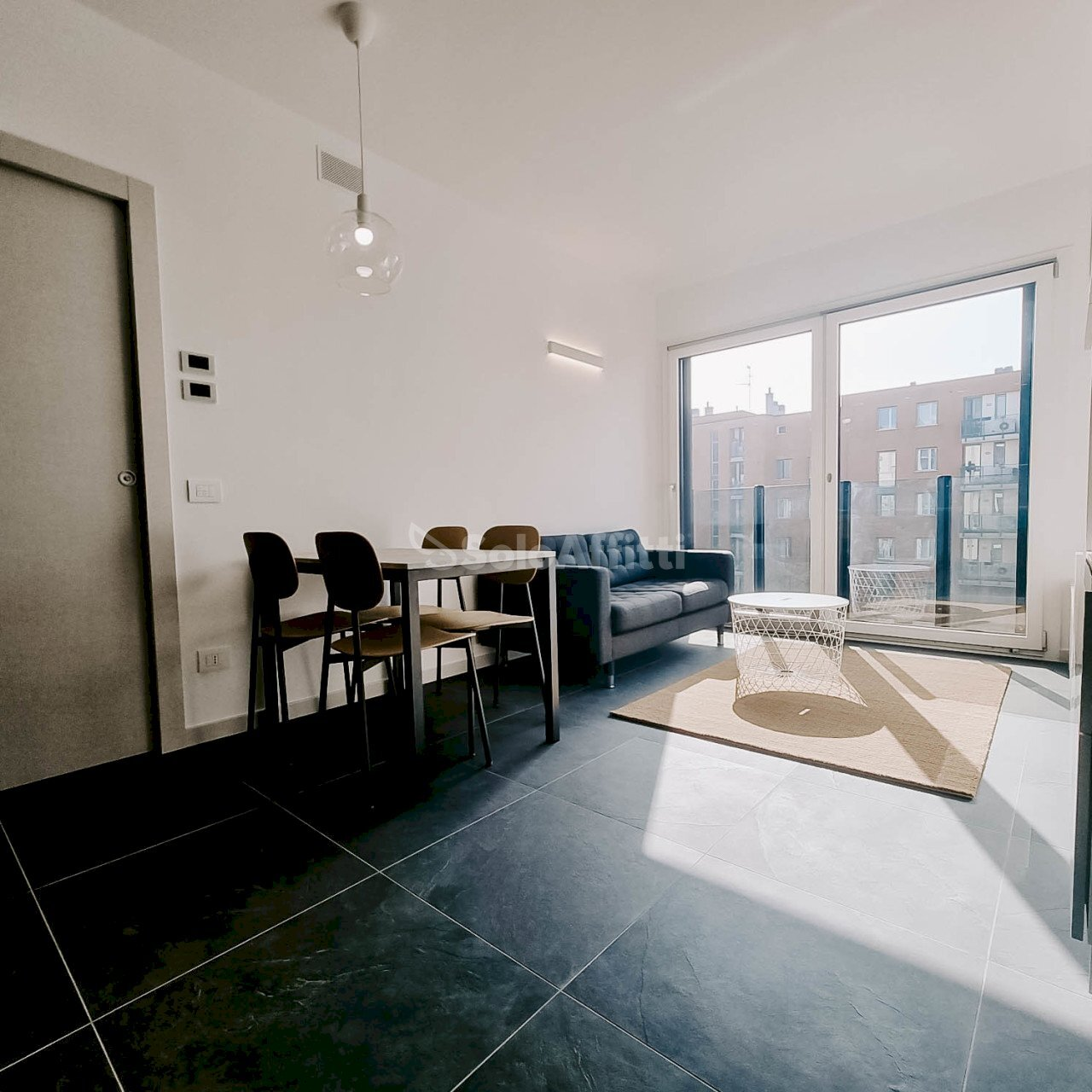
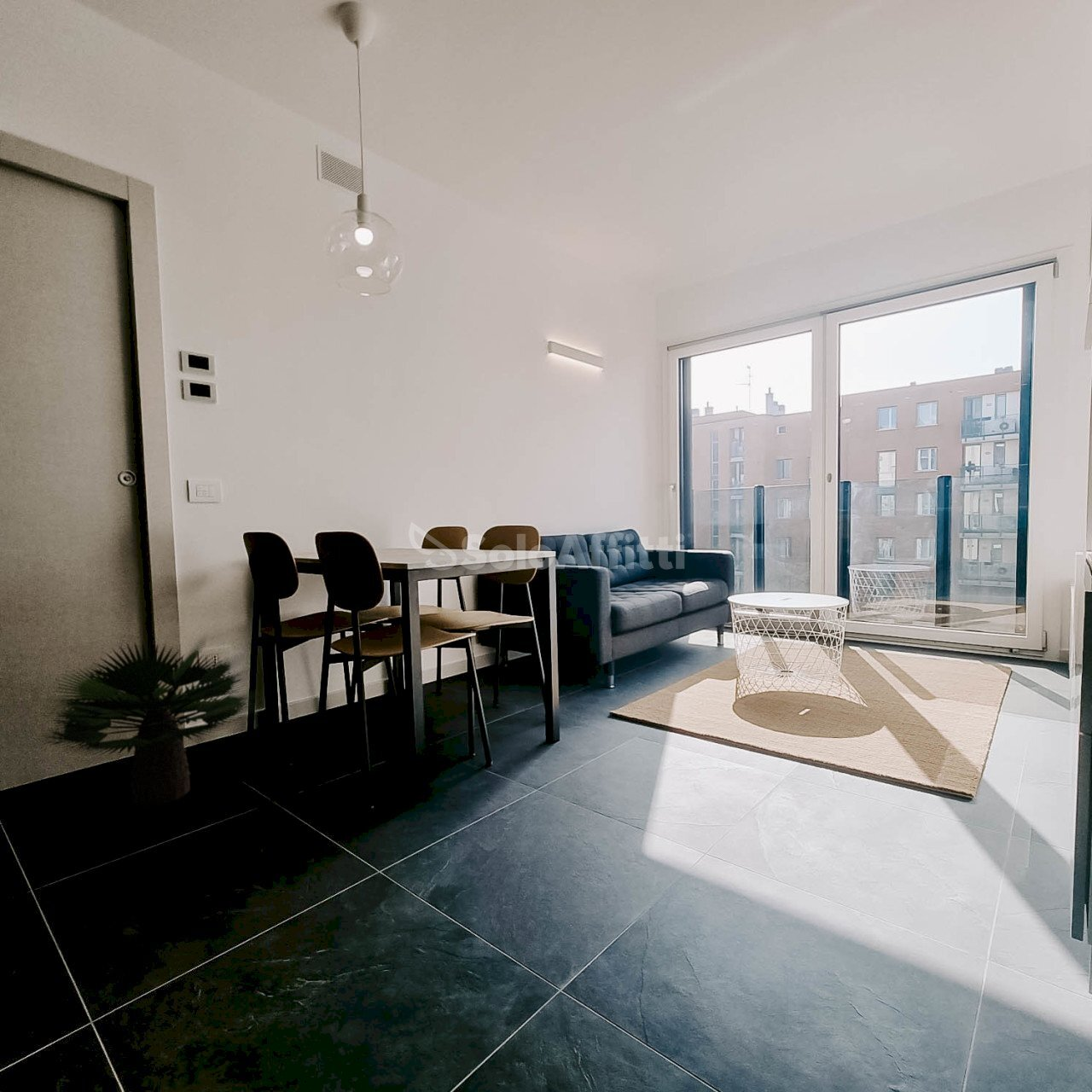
+ potted plant (155, 716)
